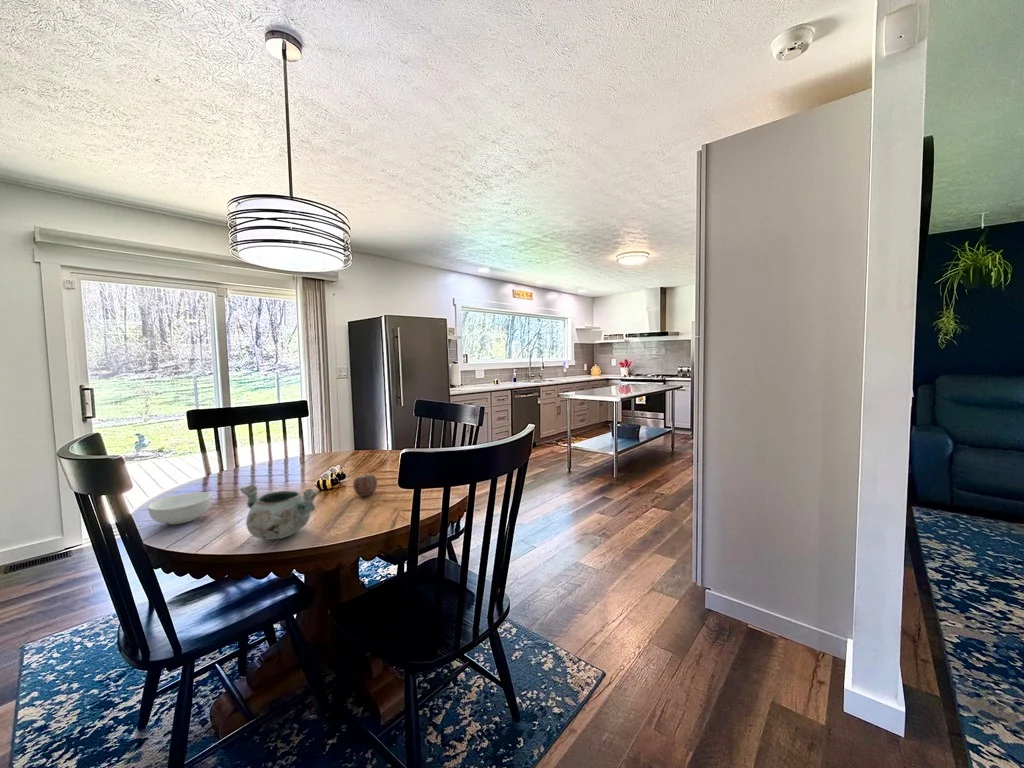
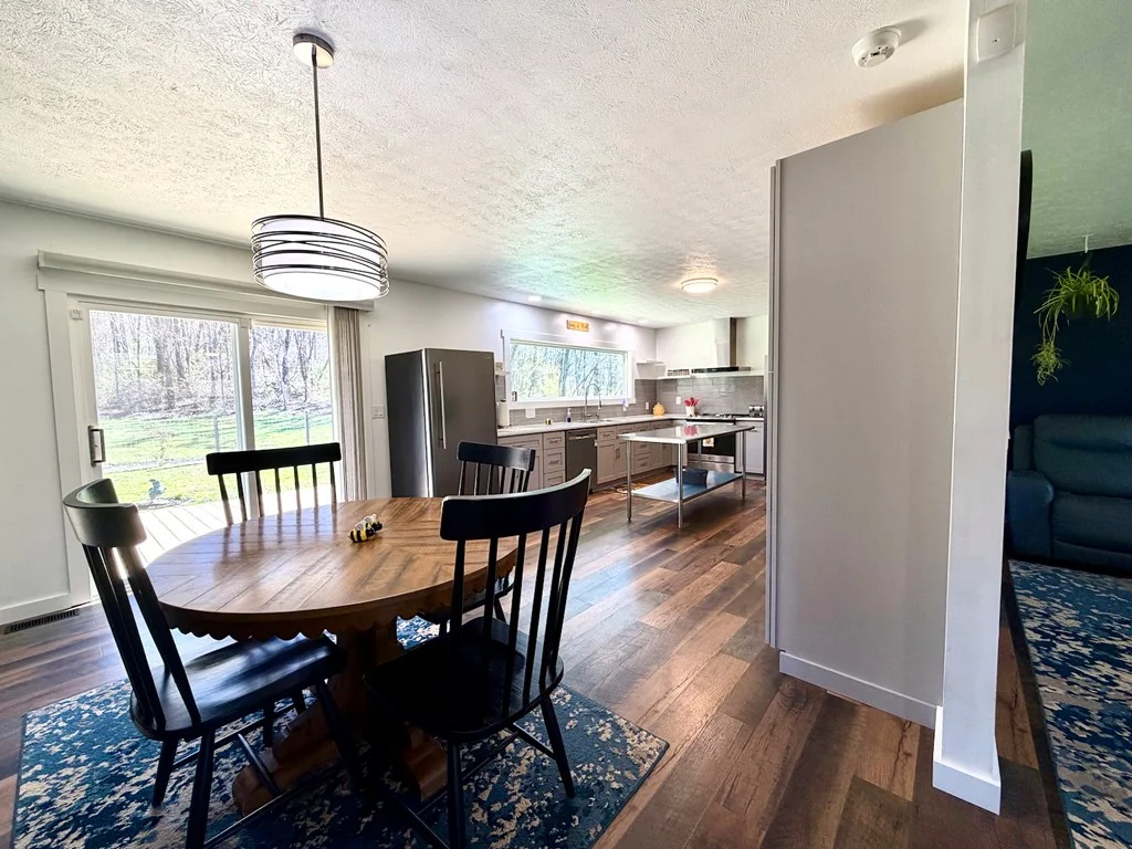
- decorative bowl (279, 510)
- cereal bowl (181, 509)
- apple (365, 484)
